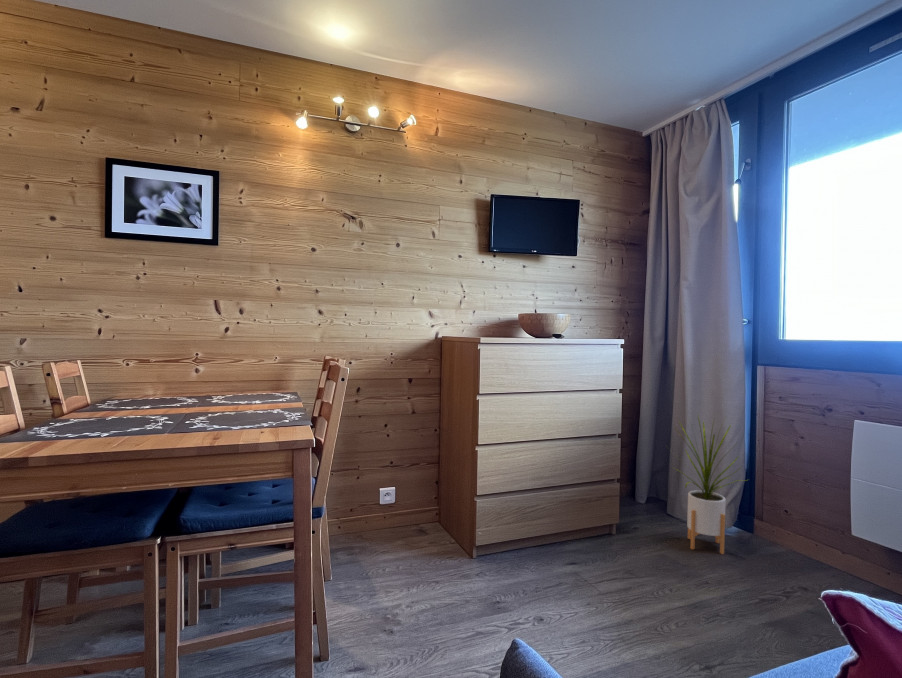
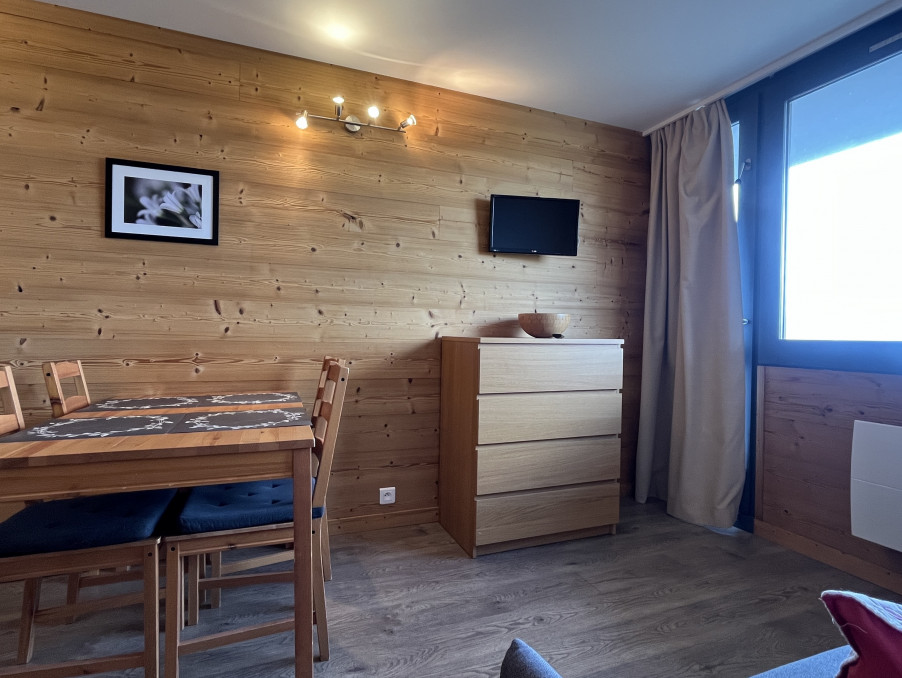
- house plant (708, 480)
